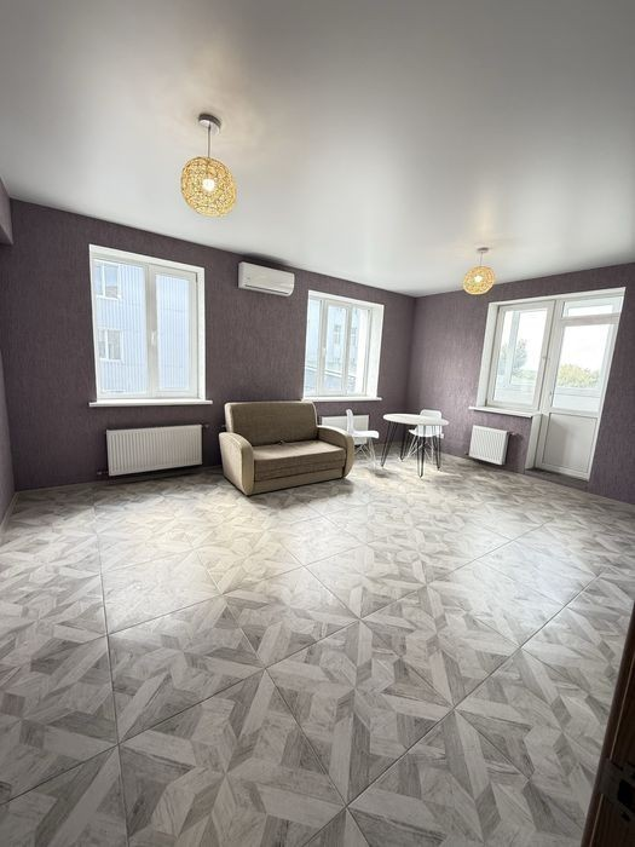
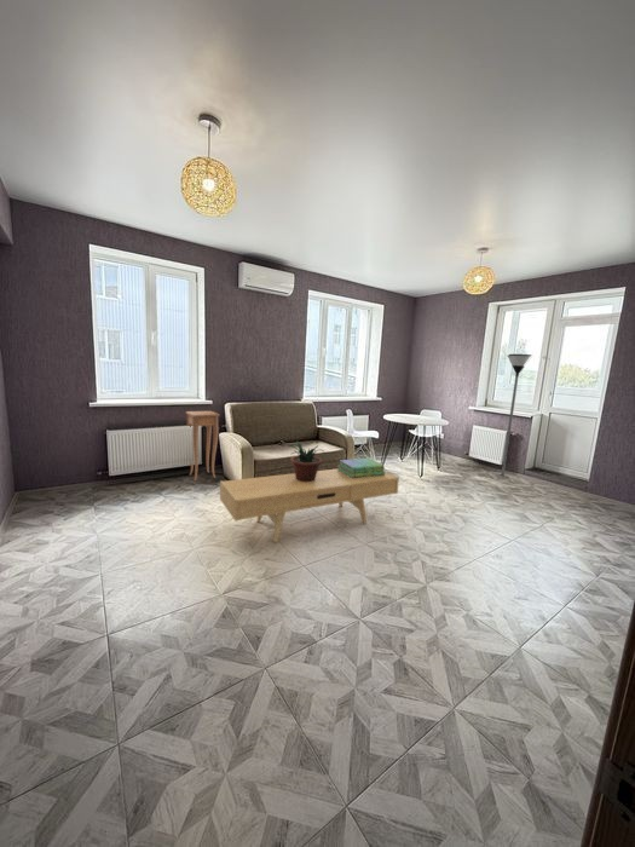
+ potted plant (304, 461)
+ tv console (313, 501)
+ floor lamp (510, 416)
+ side table (197, 444)
+ stack of books (360, 467)
